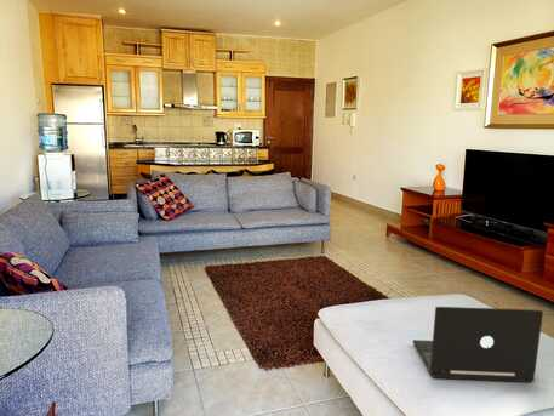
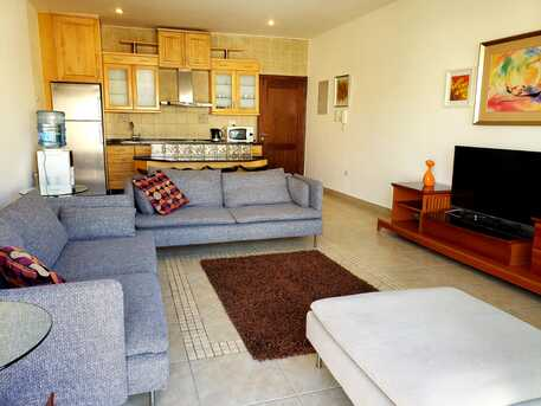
- laptop (472, 329)
